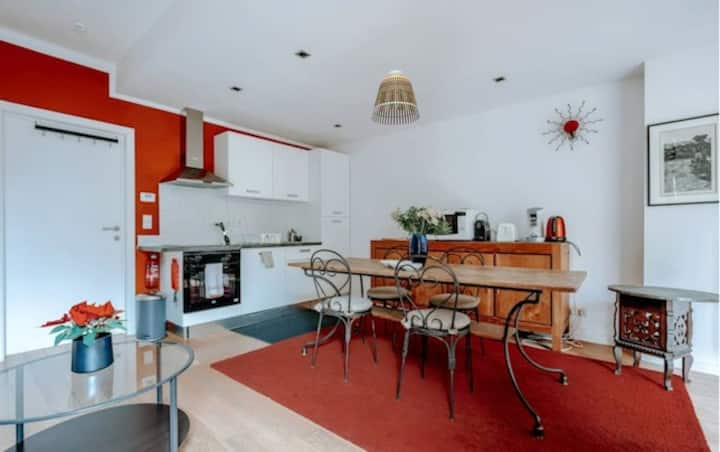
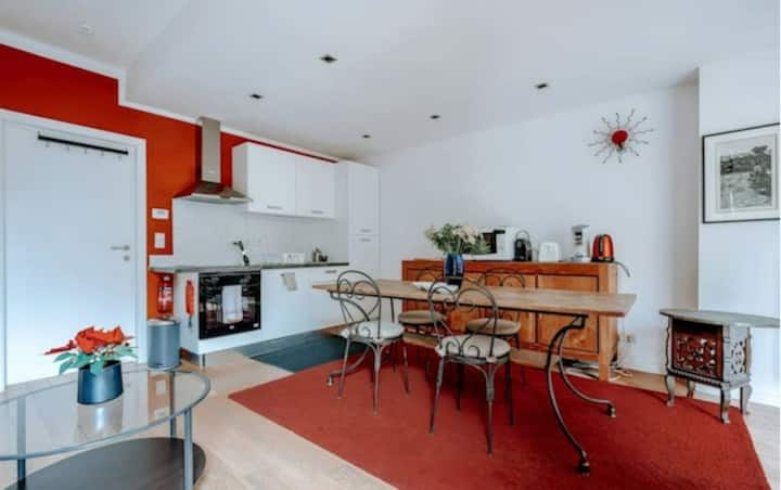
- lamp shade (394, 95)
